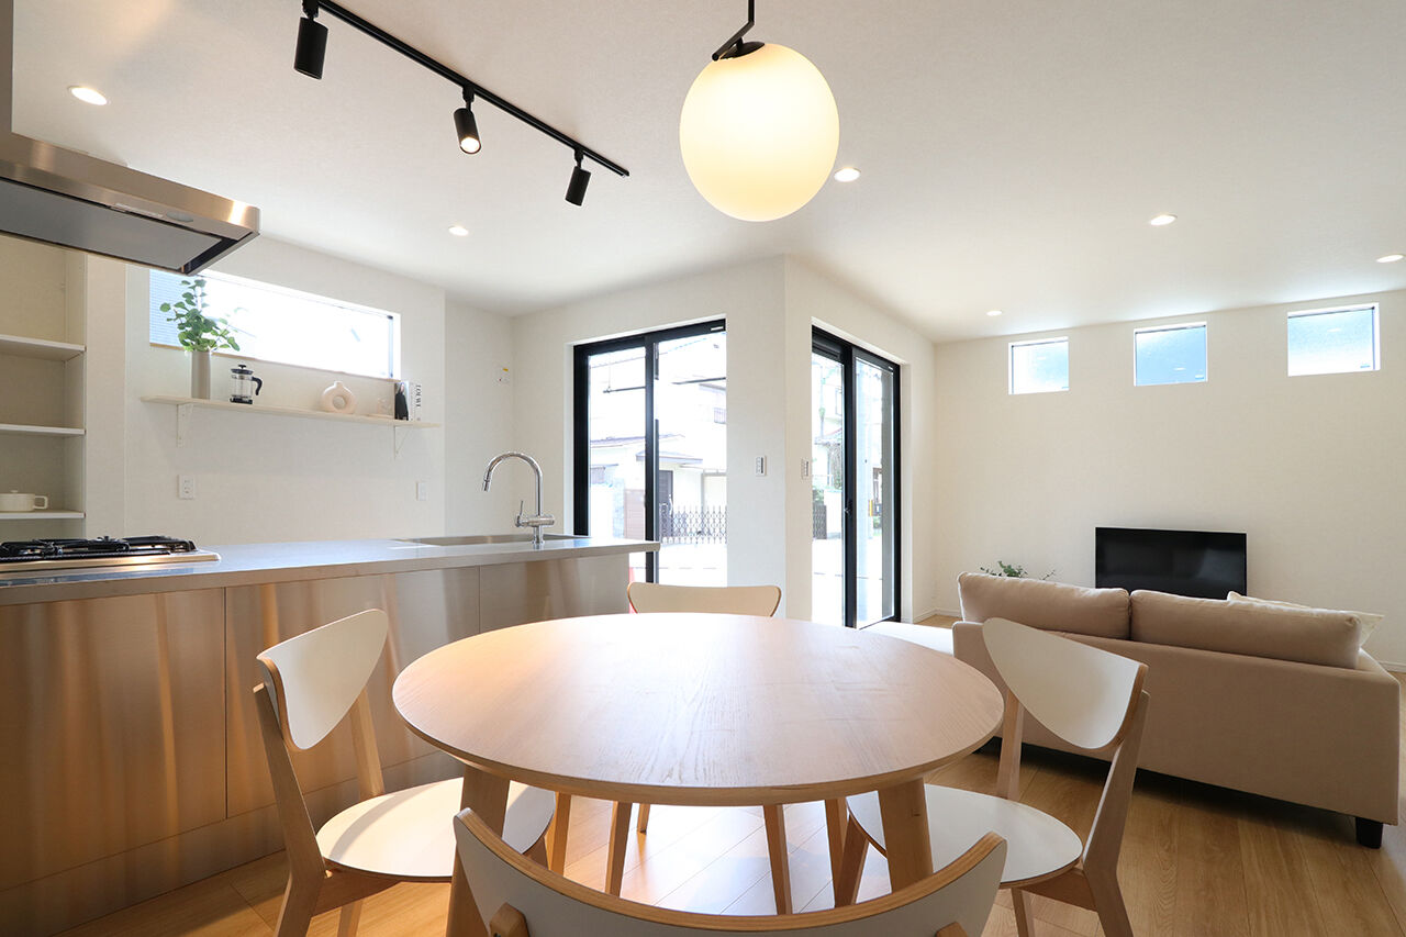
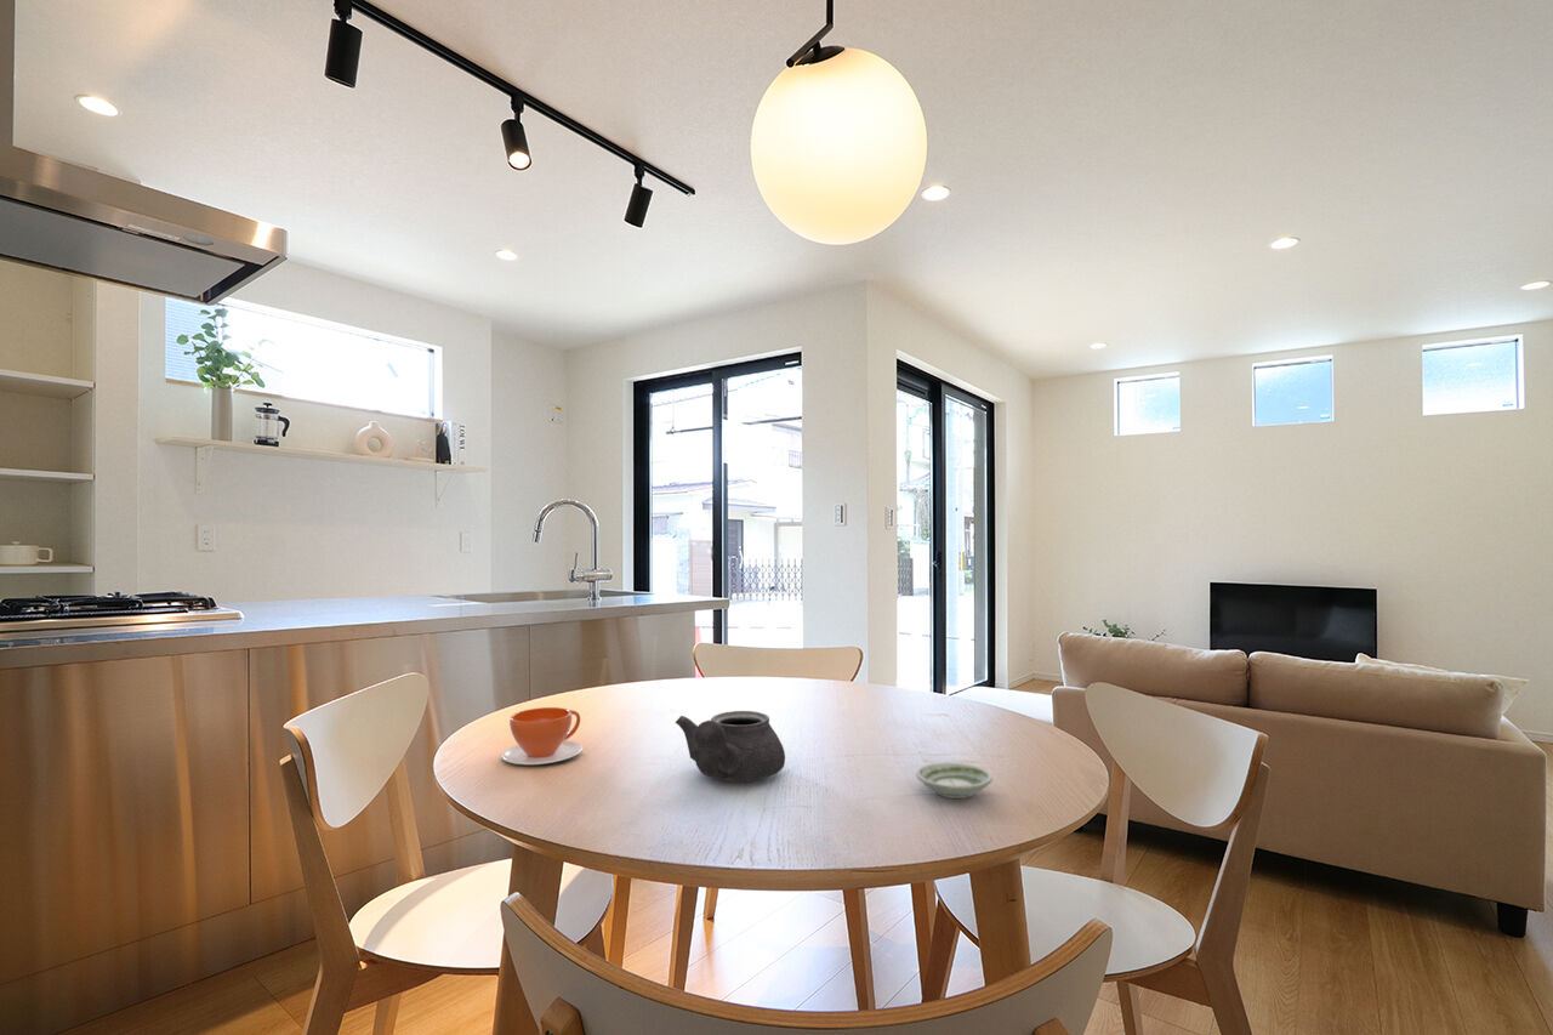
+ teacup (544, 734)
+ saucer (954, 781)
+ teapot (726, 743)
